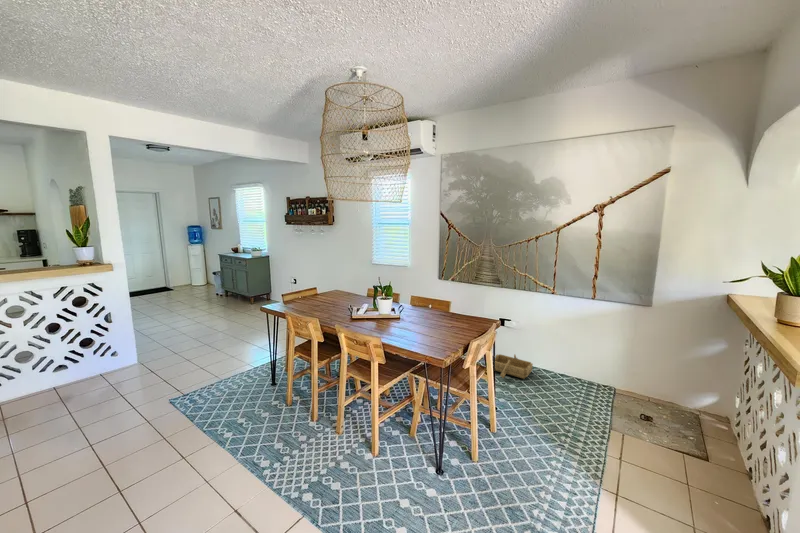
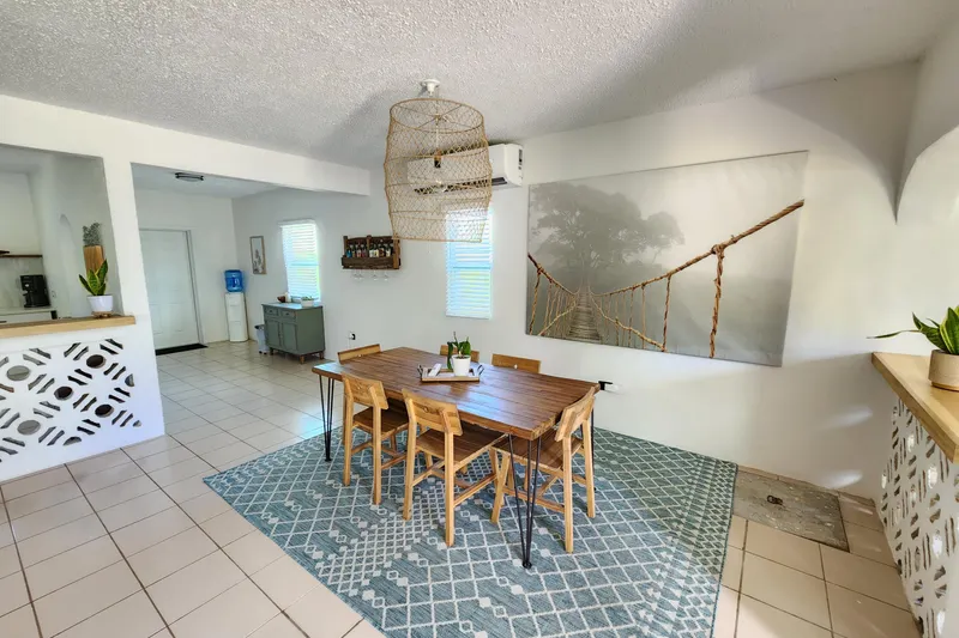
- wooden boat (511, 363)
